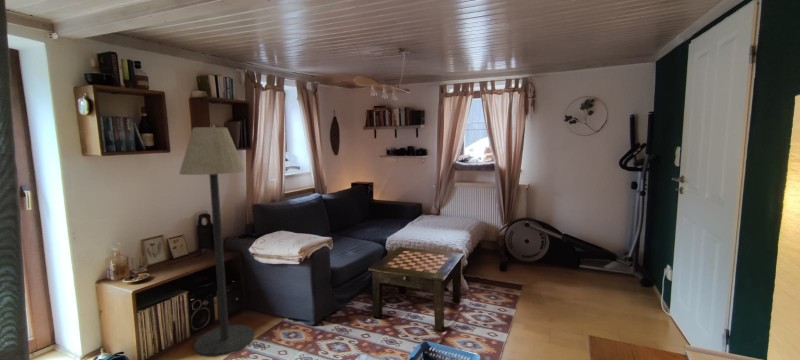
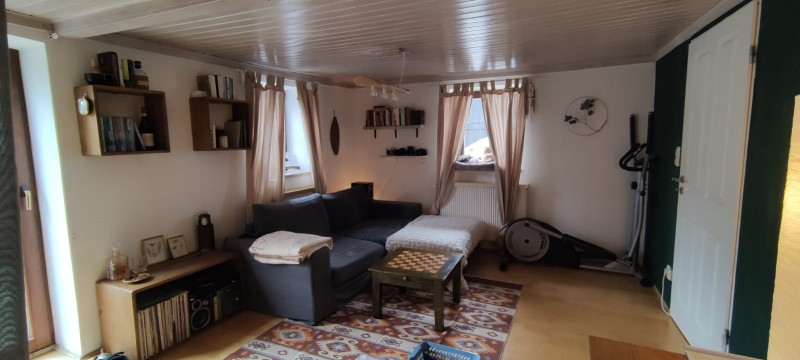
- floor lamp (218, 237)
